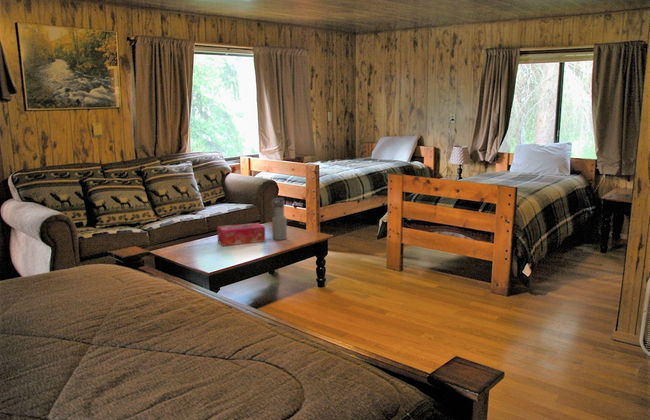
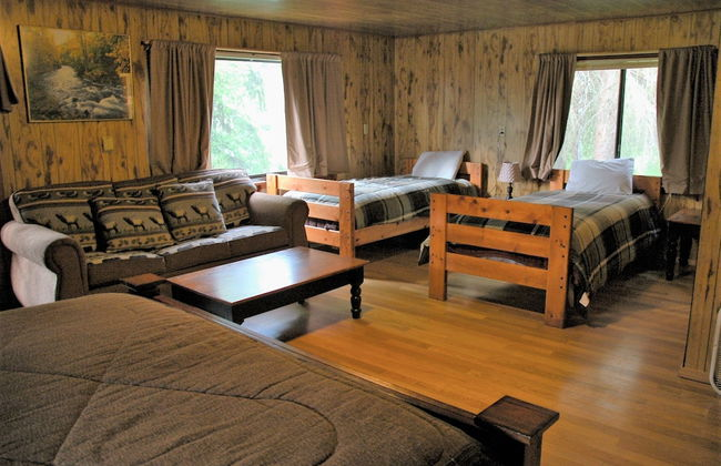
- tissue box (241, 233)
- water bottle (279, 218)
